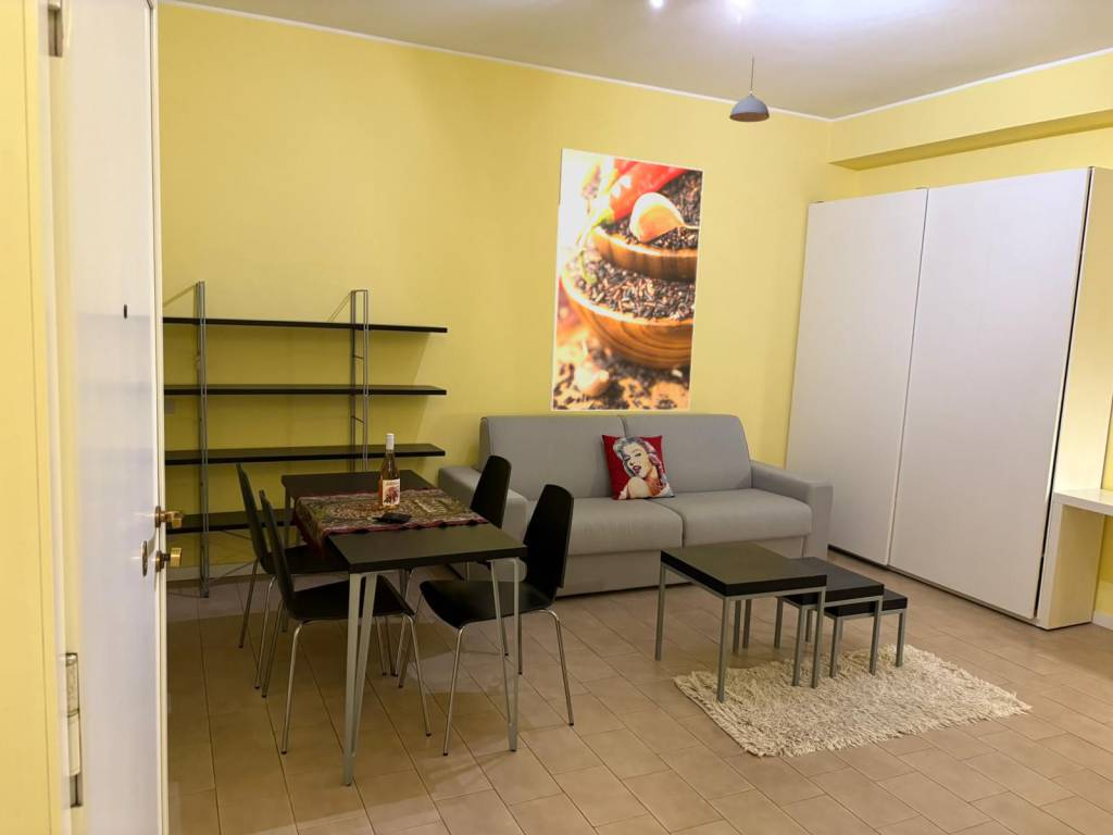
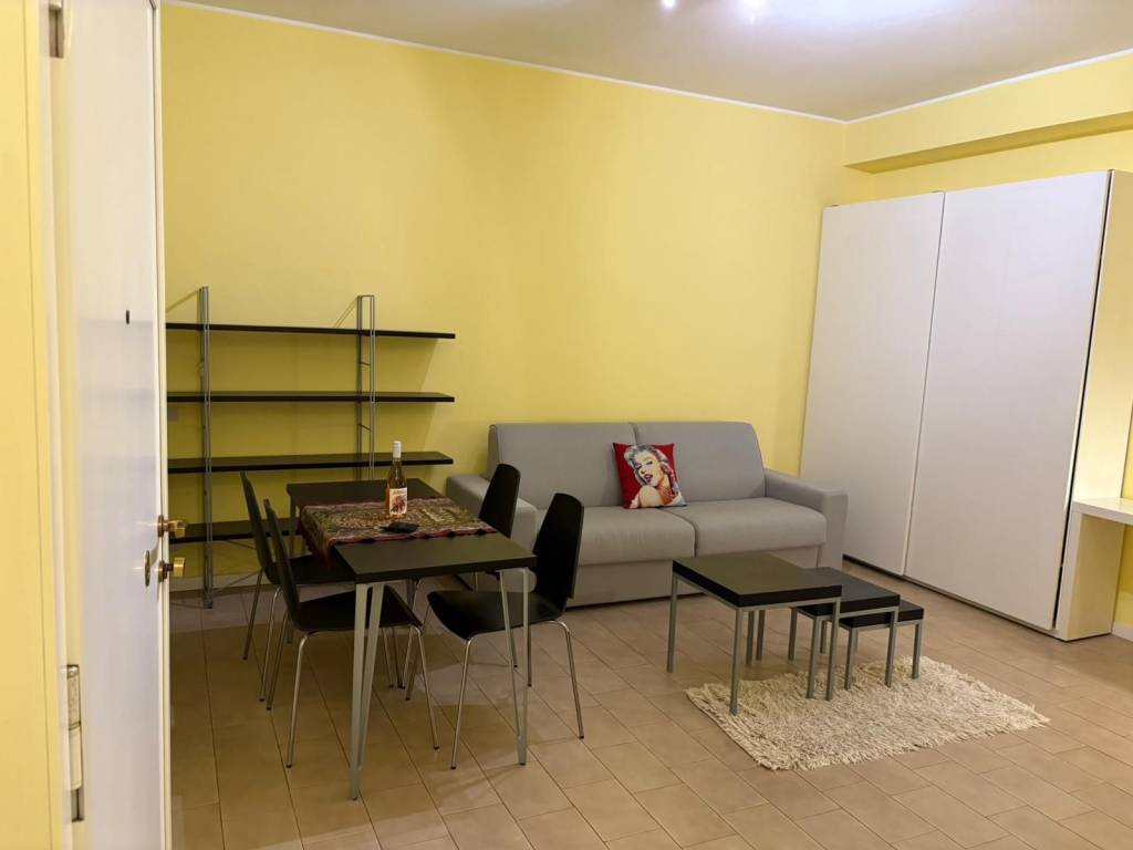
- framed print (628, 287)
- pendant light (751, 87)
